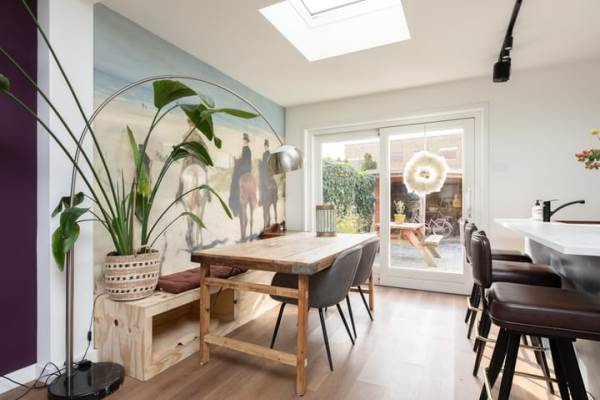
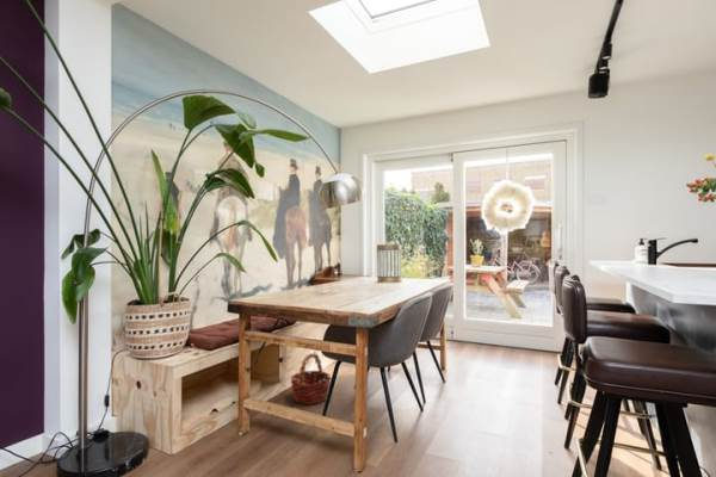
+ basket (310, 374)
